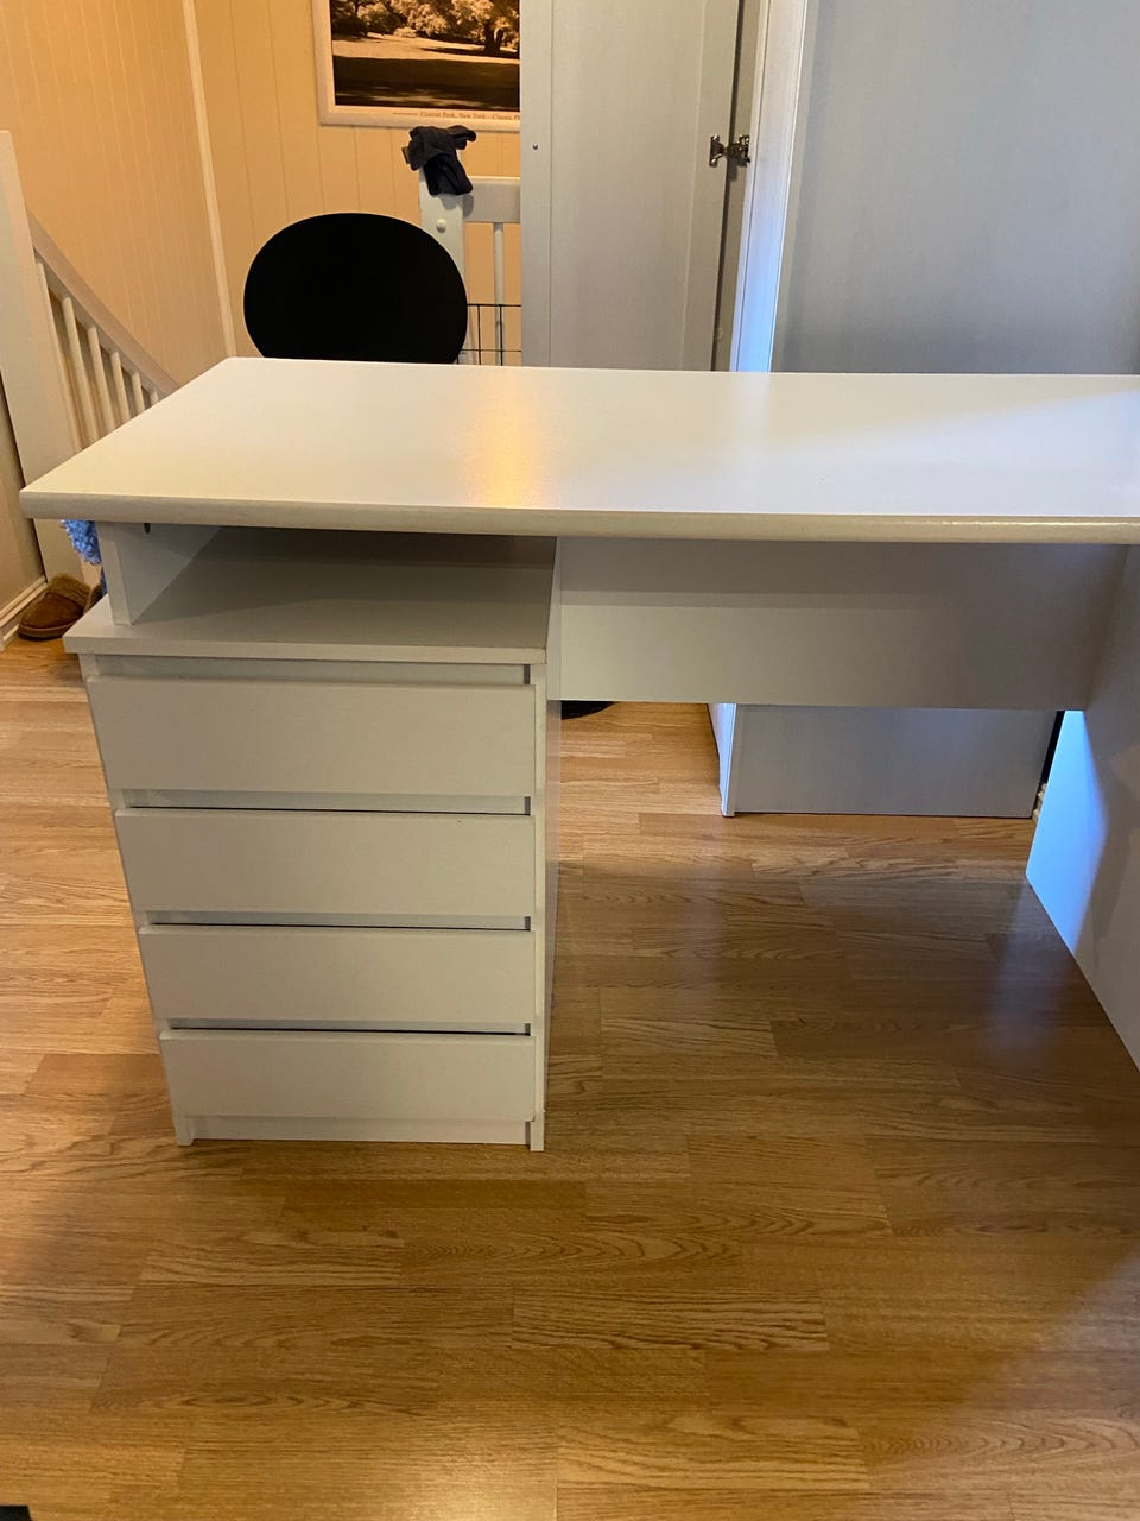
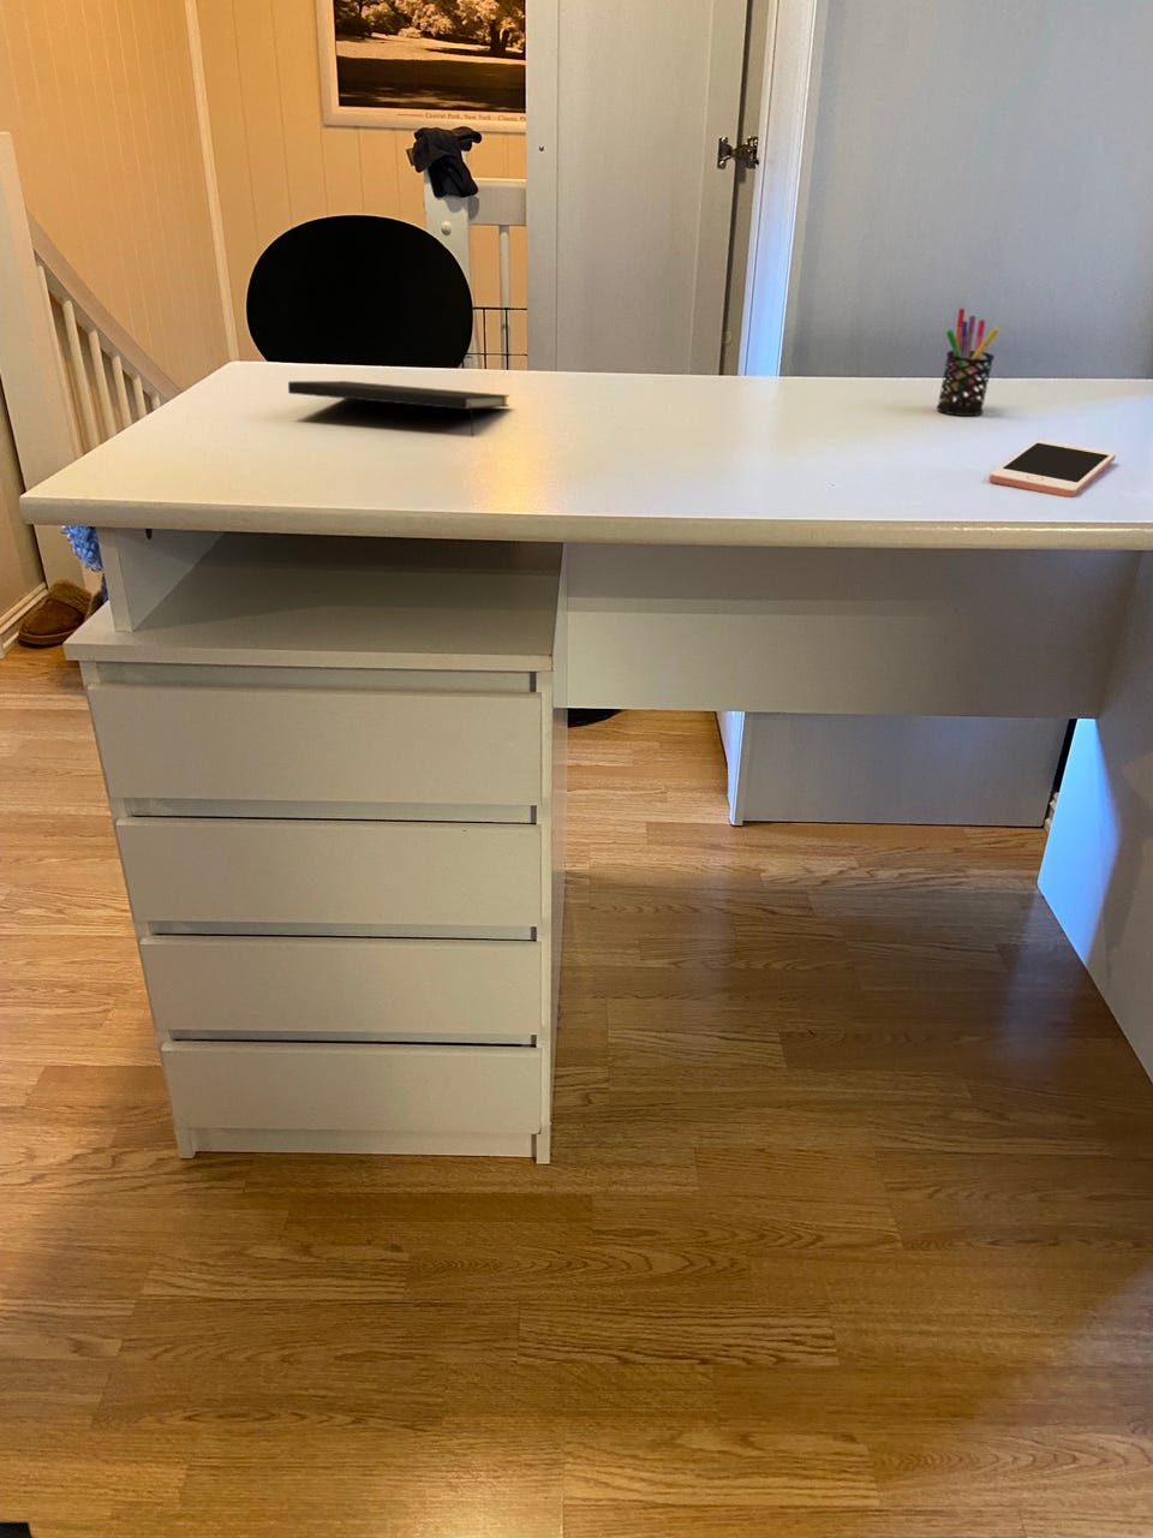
+ cell phone (1055, 466)
+ notepad (402, 394)
+ pen holder (962, 362)
